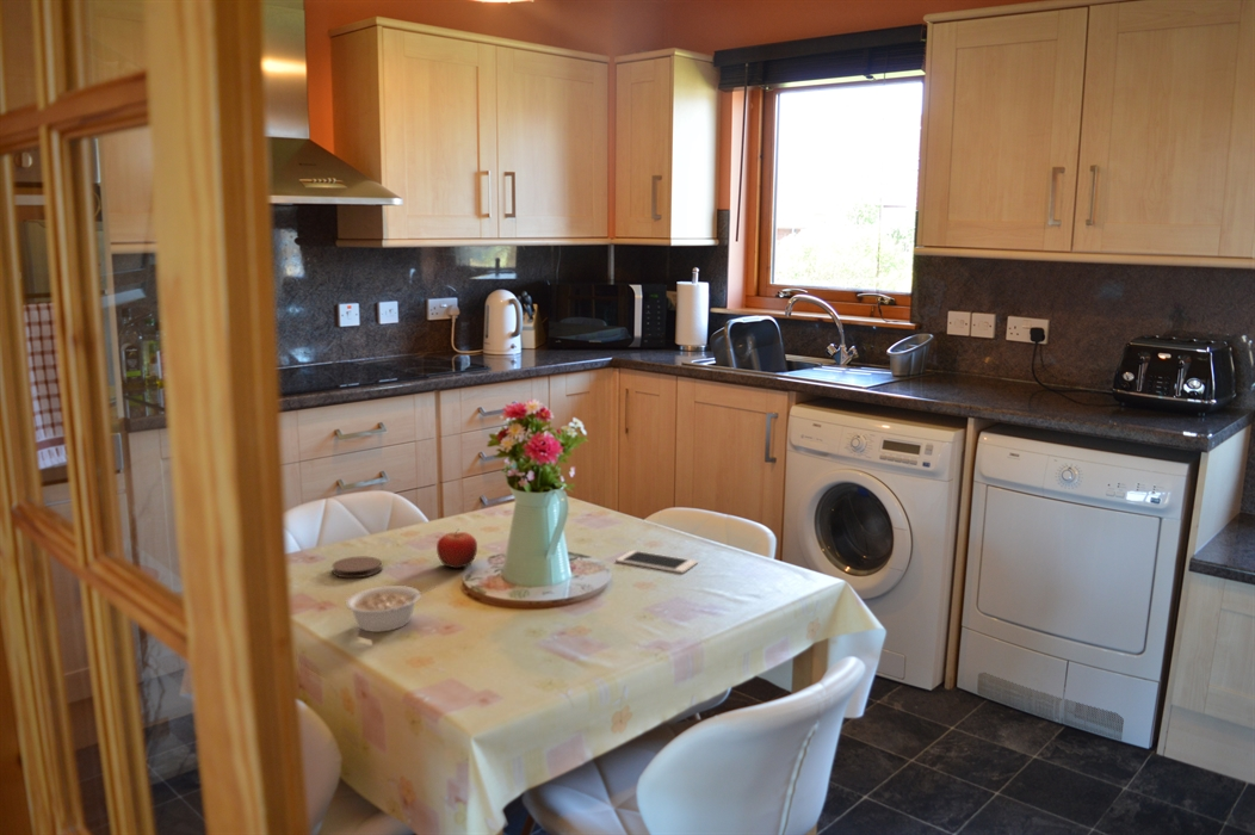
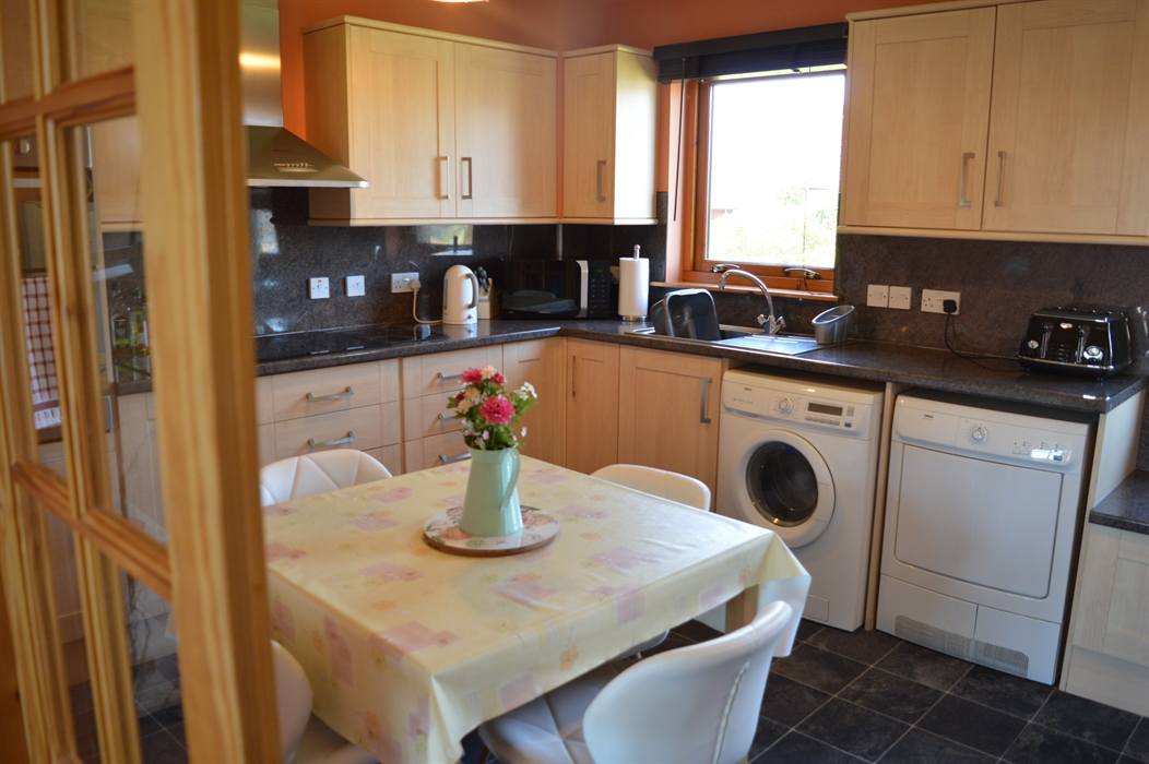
- legume (387, 607)
- fruit (457, 546)
- coaster (357, 567)
- cell phone (656, 561)
